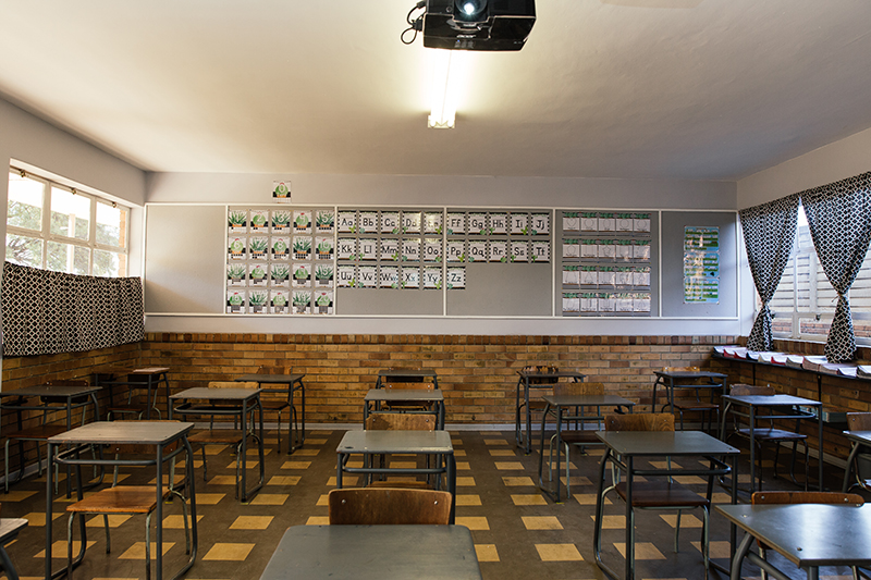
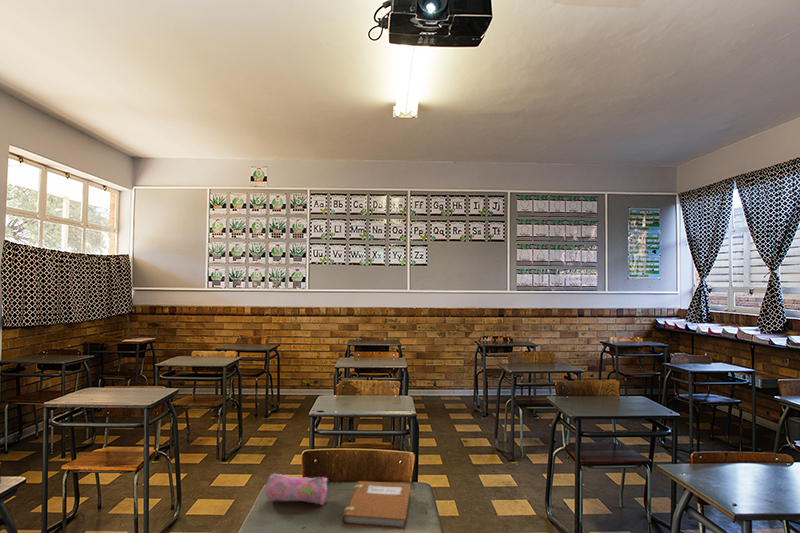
+ pencil case (297, 488)
+ notebook (378, 502)
